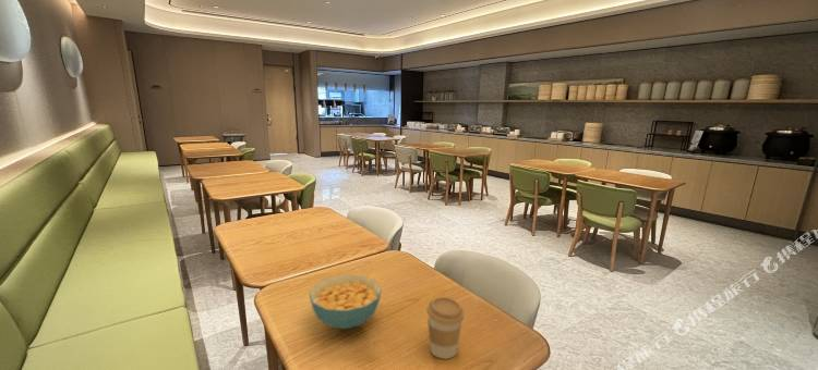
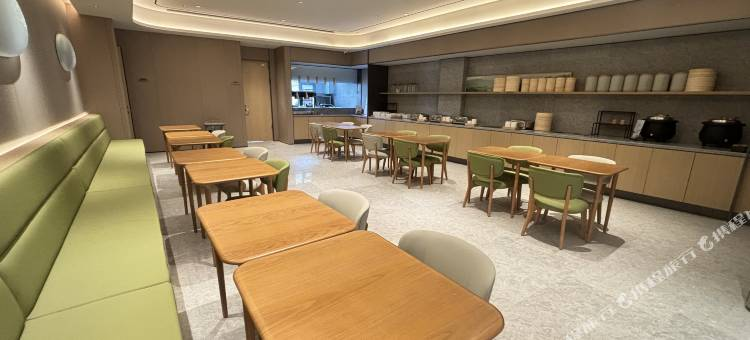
- coffee cup (444, 326)
- cereal bowl (346, 306)
